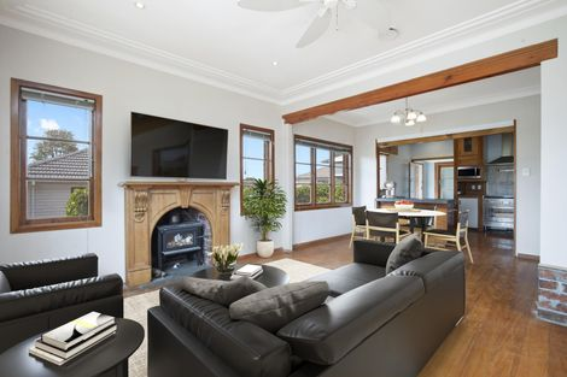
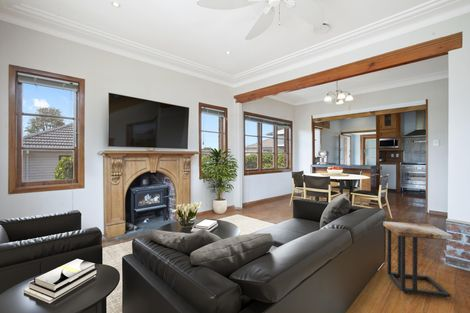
+ side table (414, 256)
